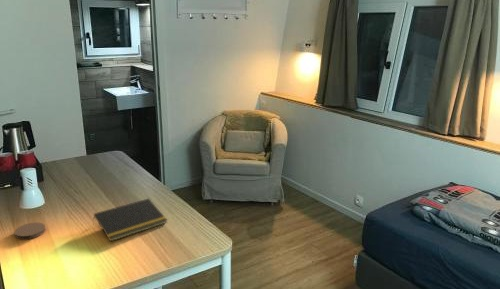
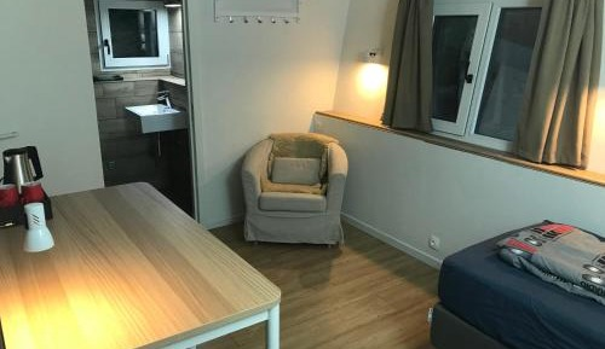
- coaster (30, 230)
- notepad (131, 218)
